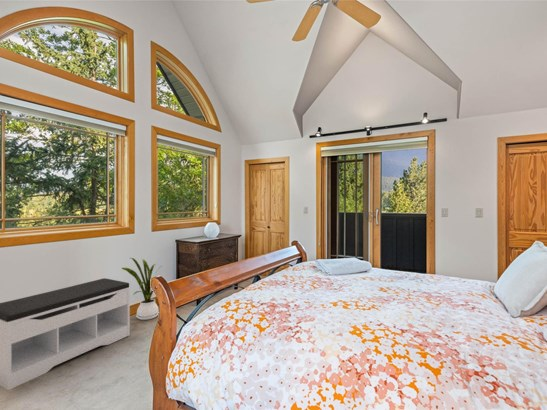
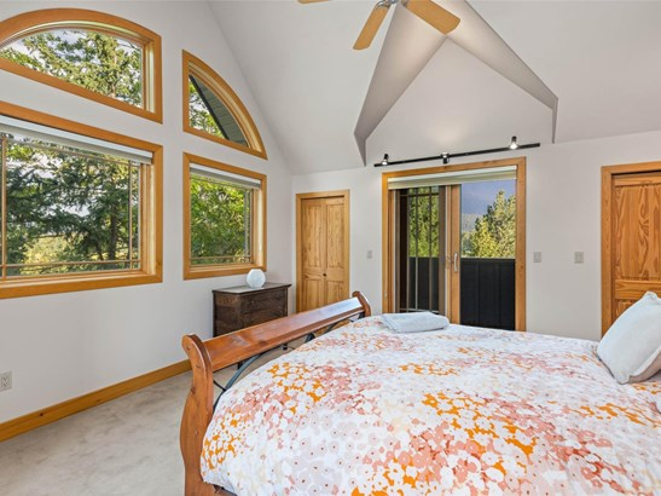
- bench (65, 322)
- house plant (145, 285)
